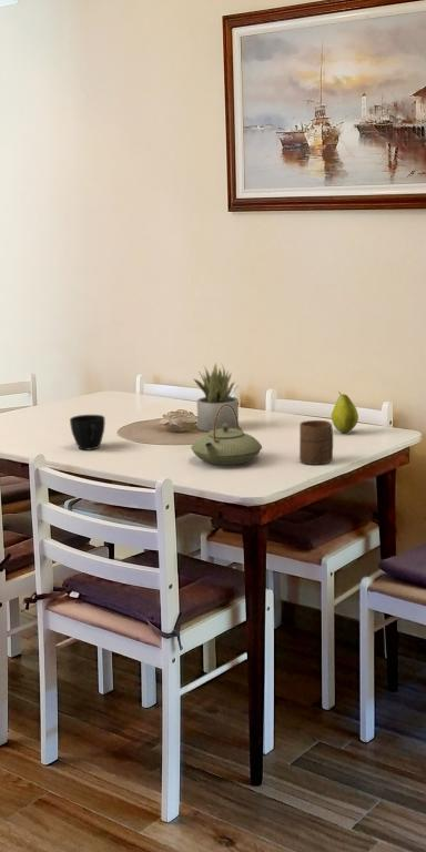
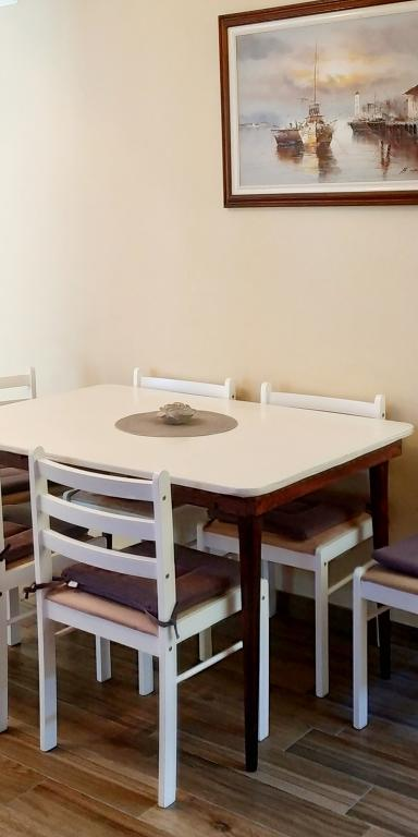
- teapot (223, 433)
- cup (316, 442)
- fruit (344, 412)
- cup (87, 433)
- succulent plant (216, 395)
